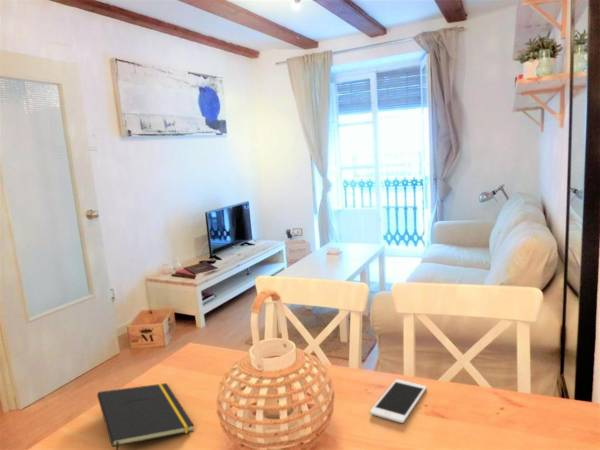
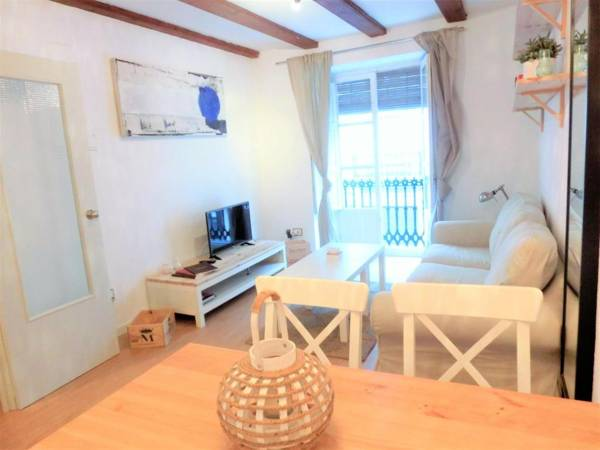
- notepad (143, 410)
- cell phone (399, 399)
